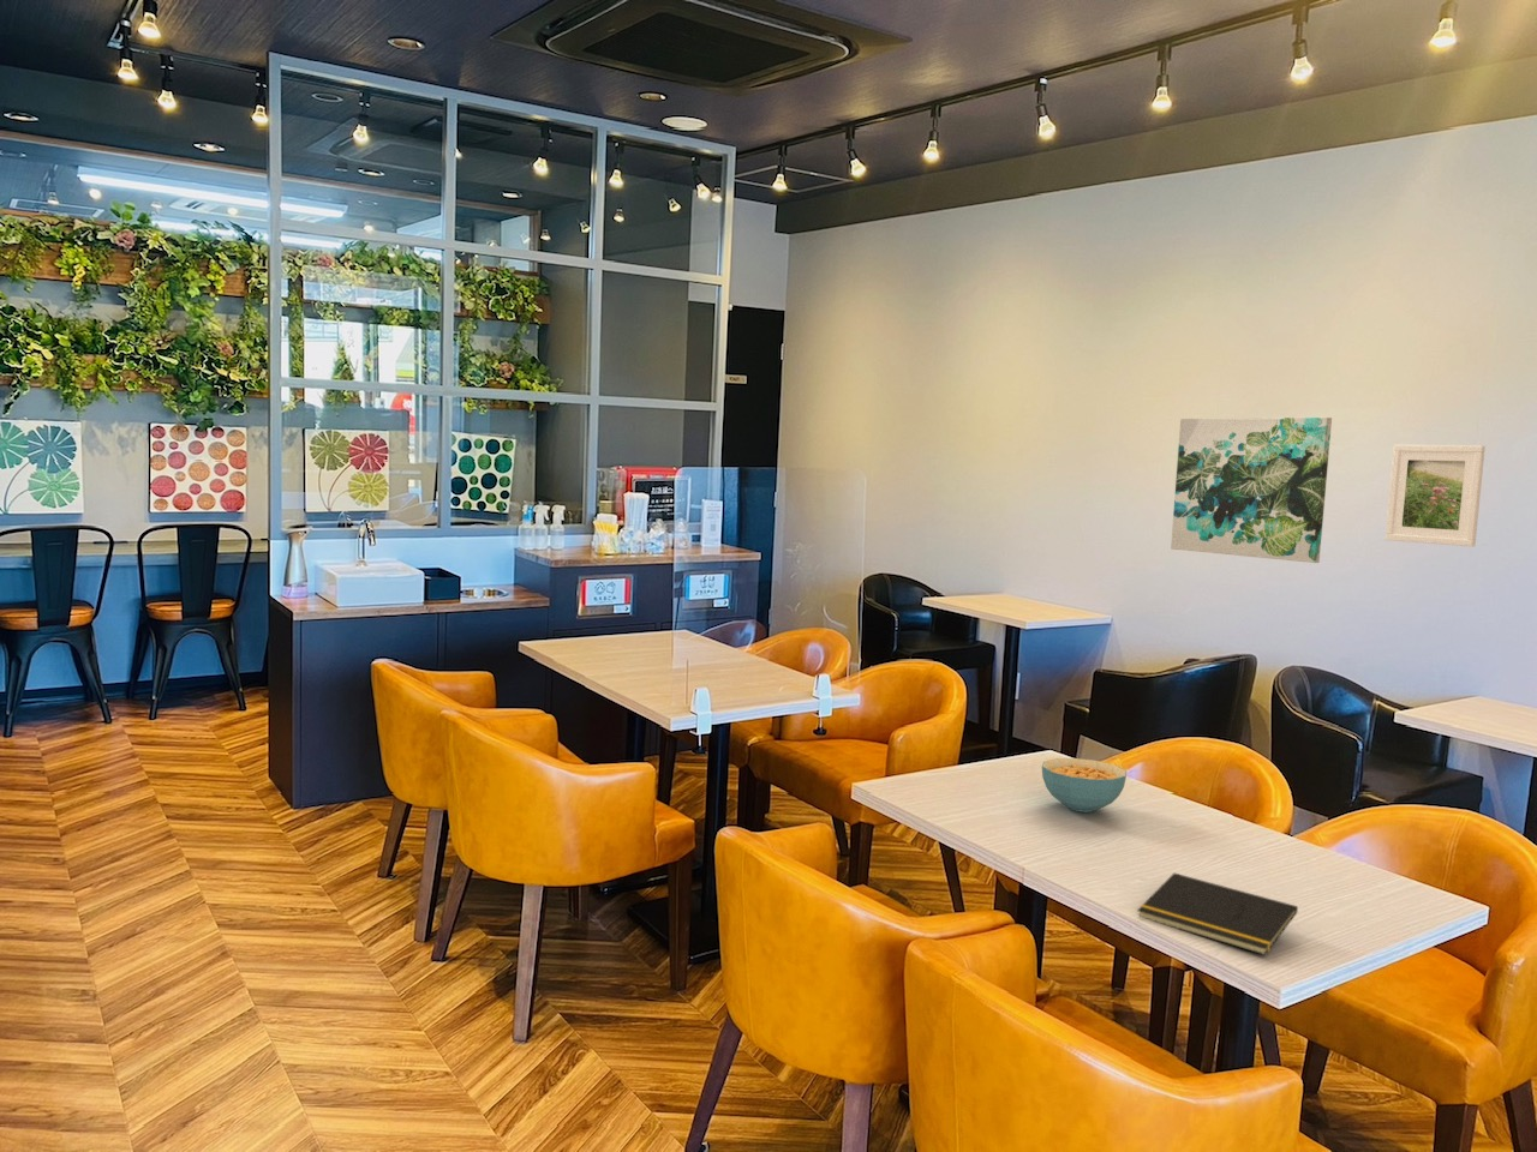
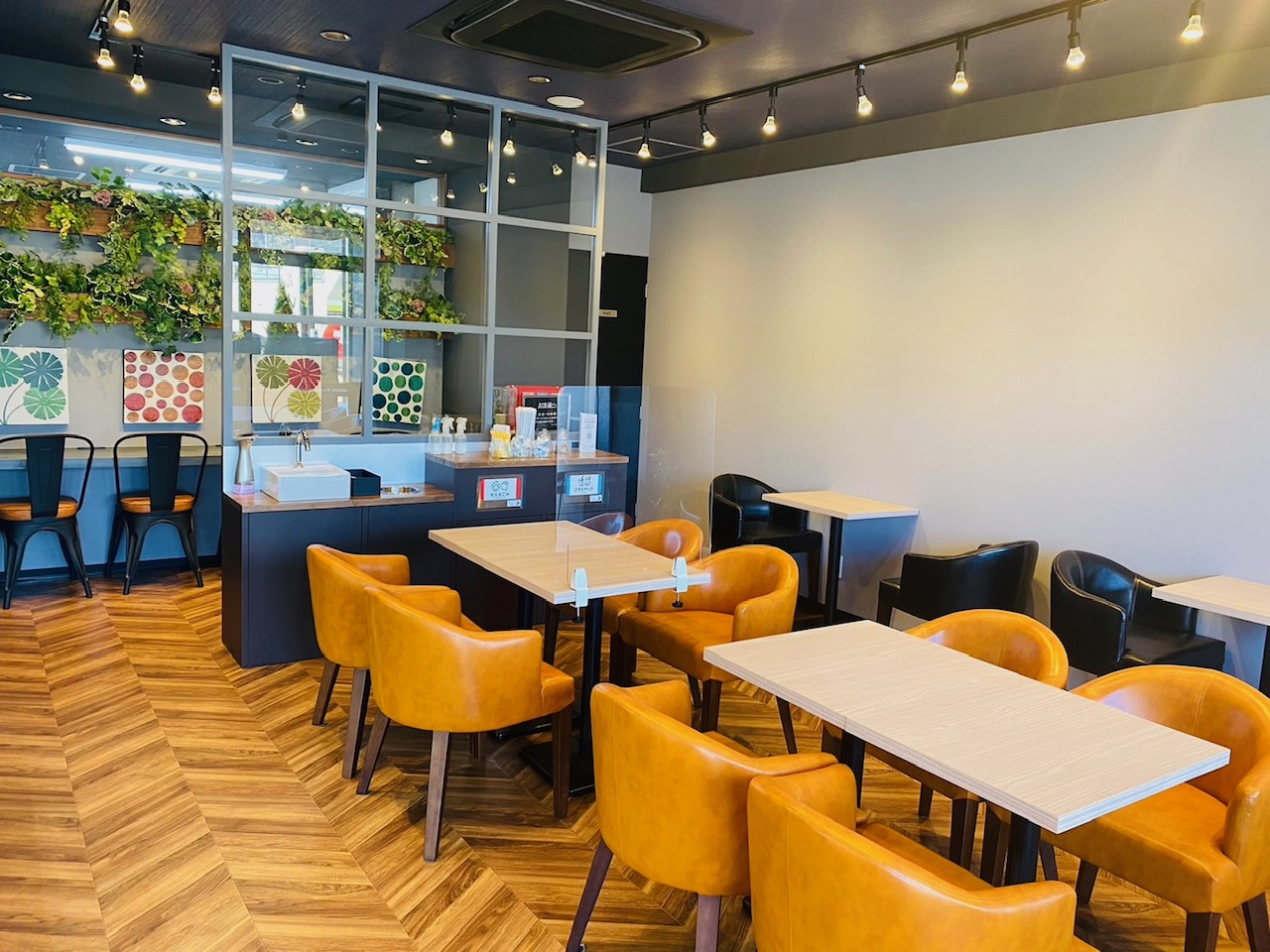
- notepad (1216, 911)
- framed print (1433, 495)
- wall art (1247, 488)
- cereal bowl (1082, 789)
